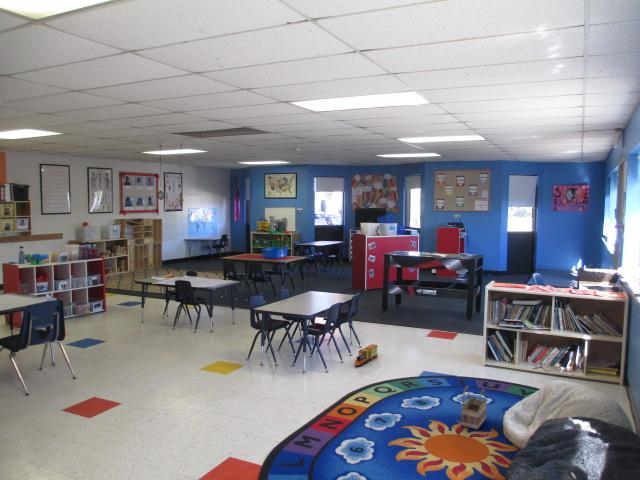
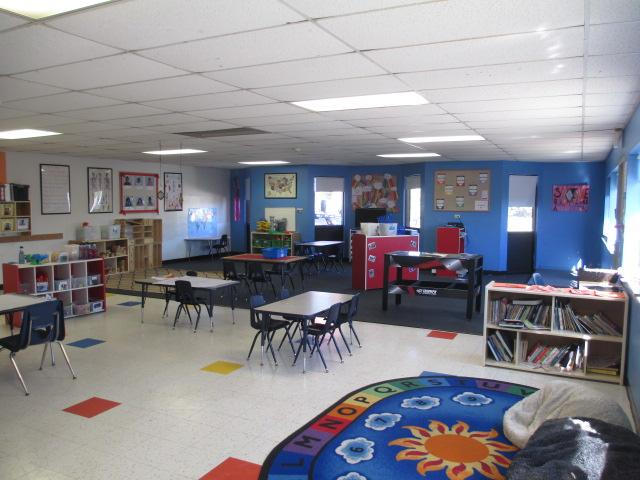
- toy train (365, 354)
- basket (474, 405)
